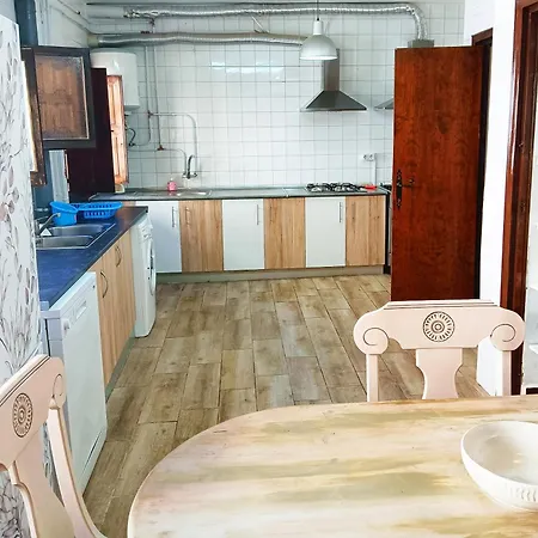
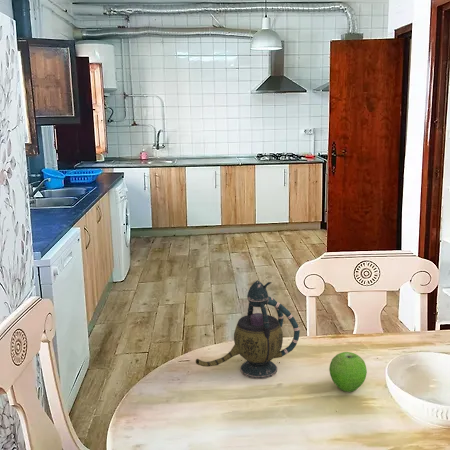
+ fruit (347, 372)
+ teapot (244, 328)
